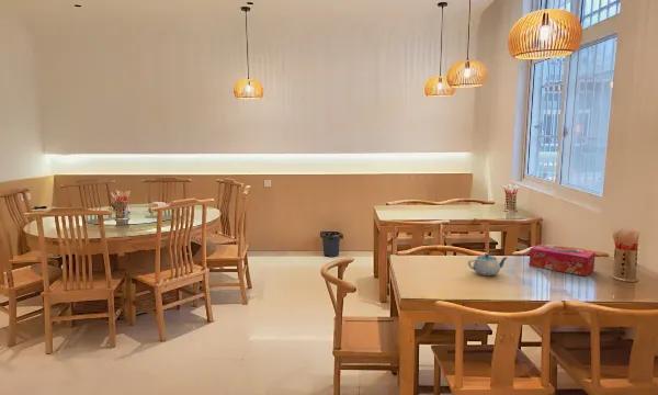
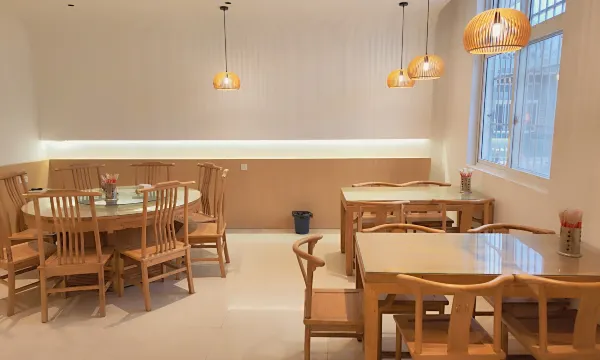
- chinaware (487, 263)
- tissue box (561, 259)
